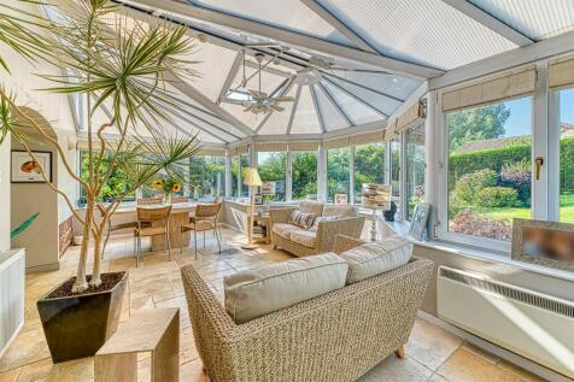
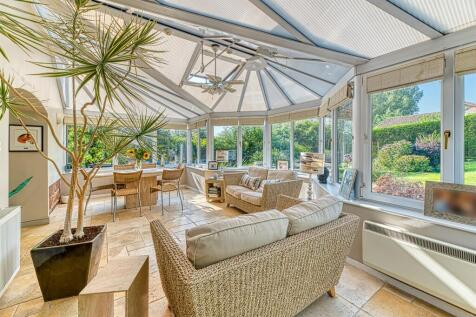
- floor lamp (252, 206)
